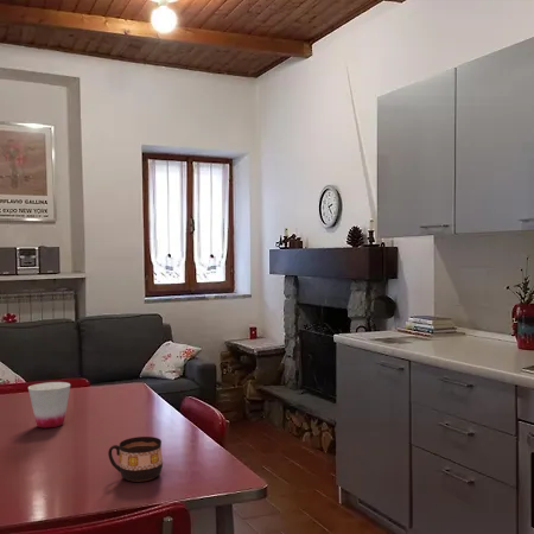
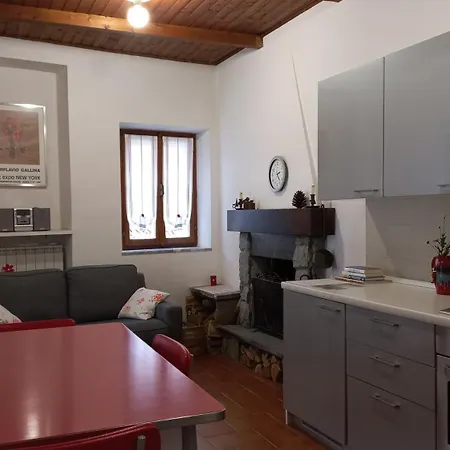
- cup (139, 458)
- cup (50, 405)
